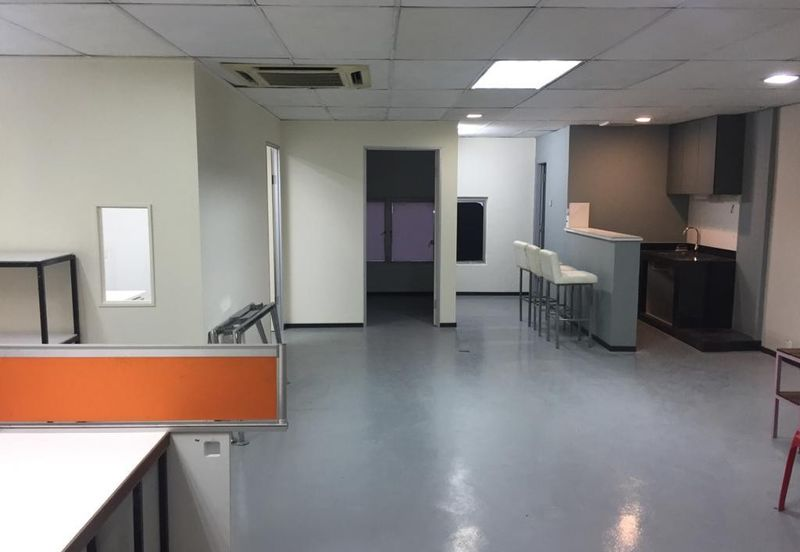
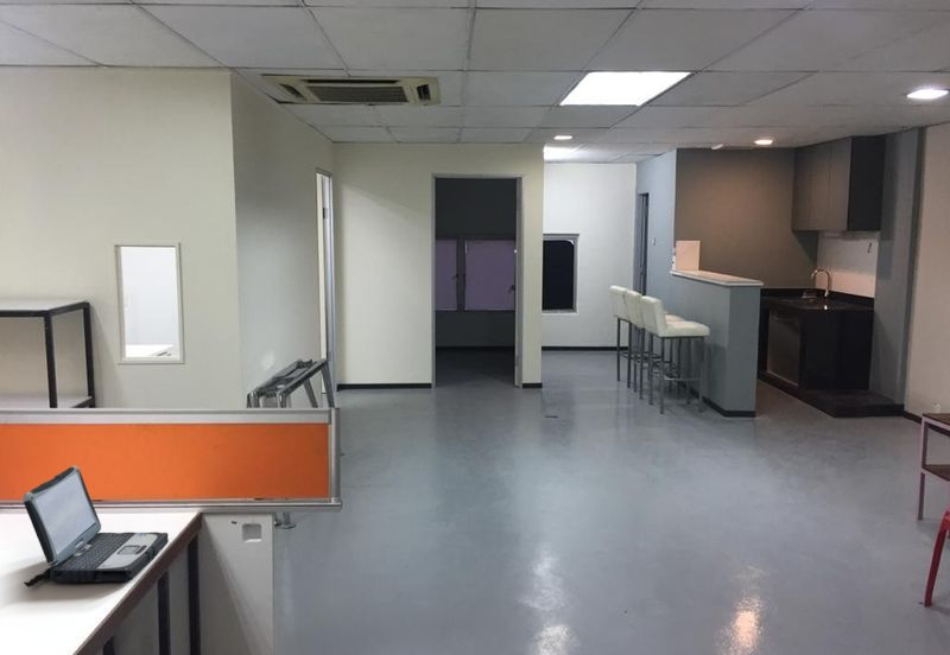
+ laptop (96, 521)
